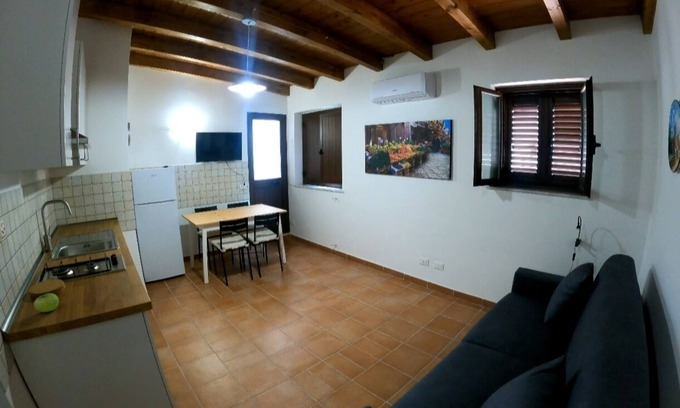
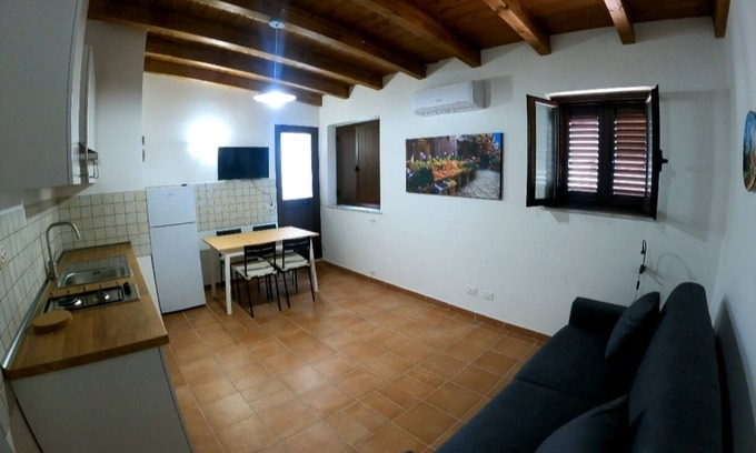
- fruit (46, 302)
